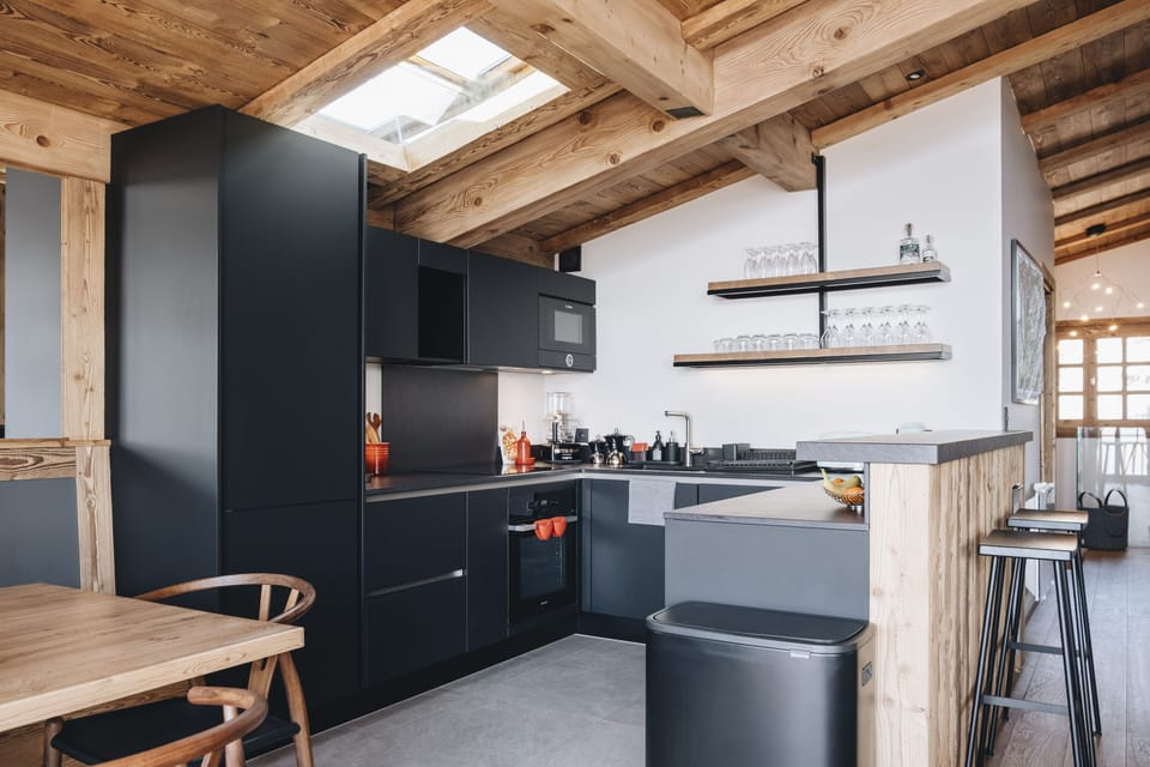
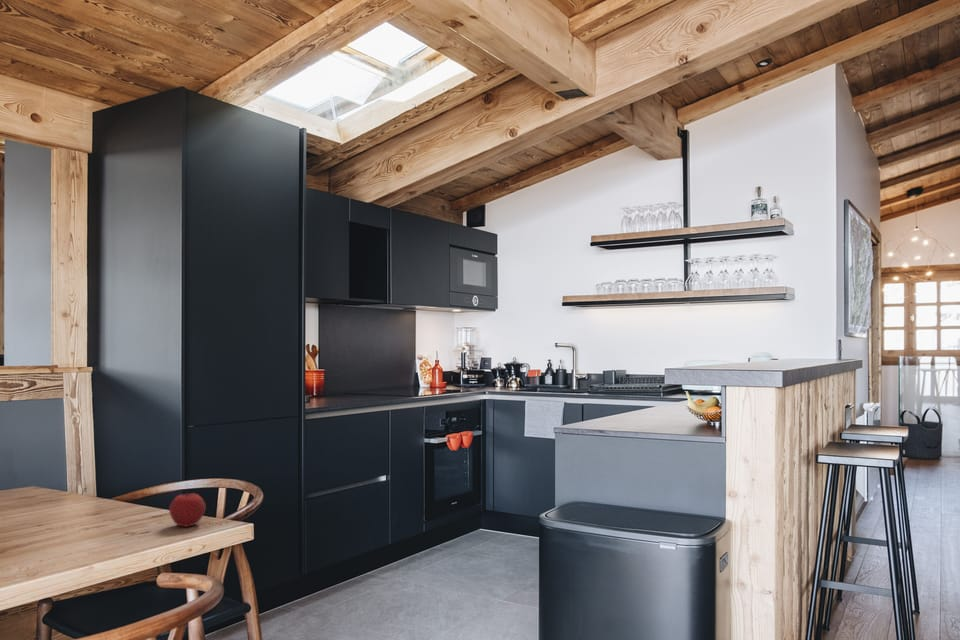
+ apple (187, 508)
